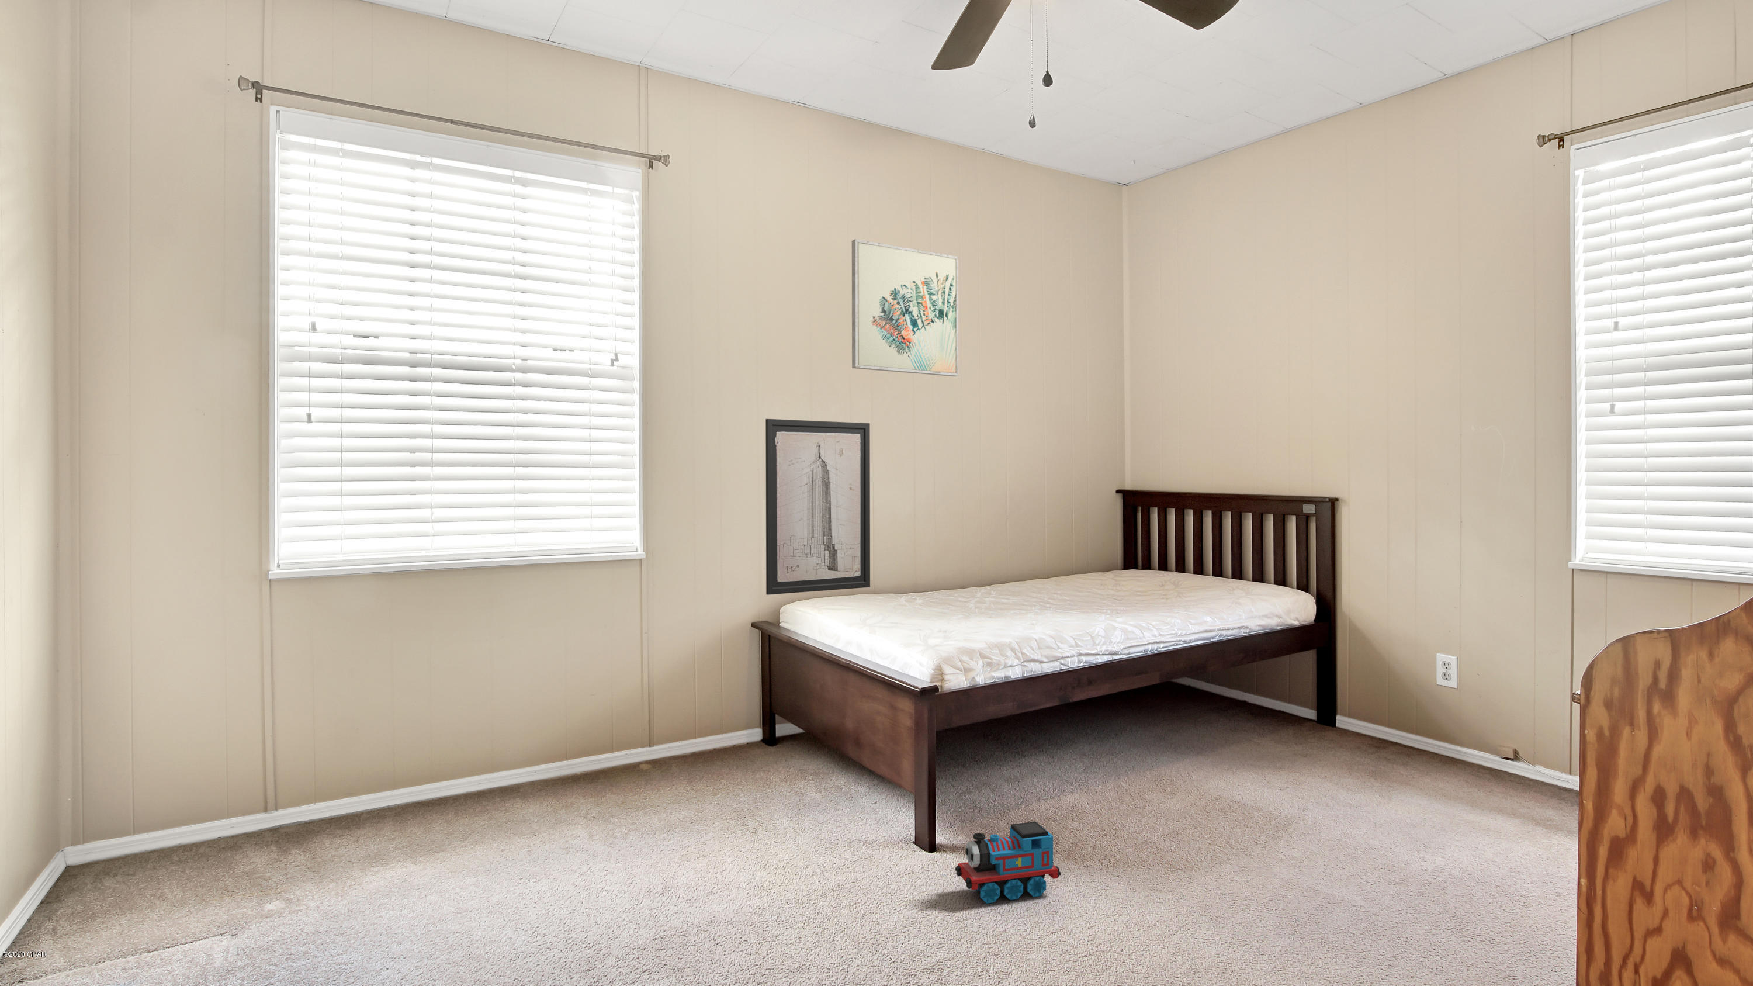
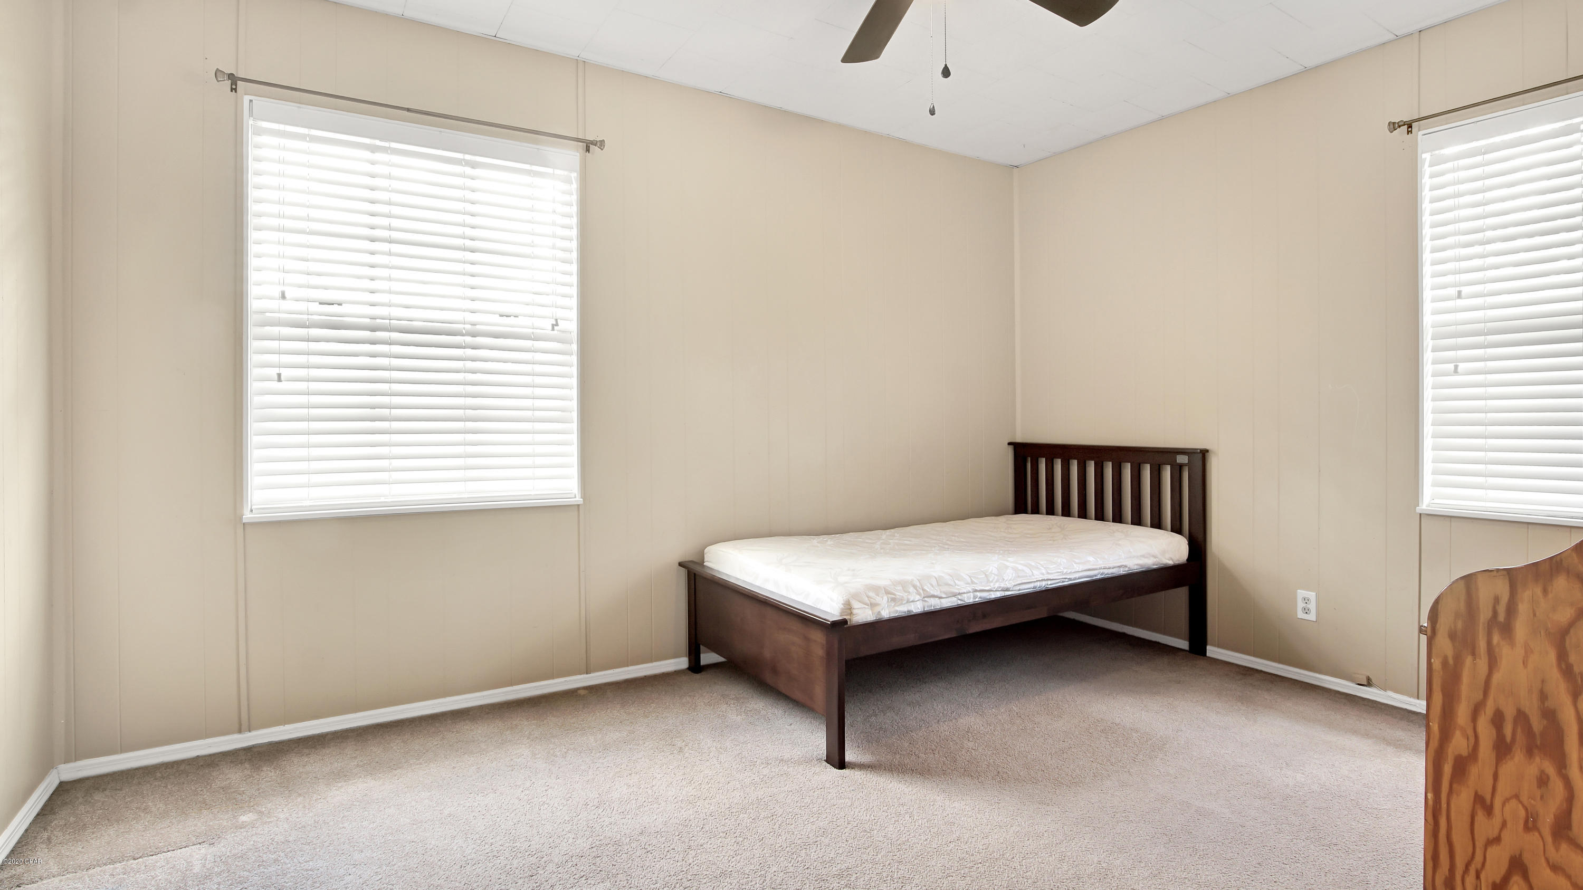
- toy train (1008, 862)
- wall art (819, 506)
- wall art (907, 311)
